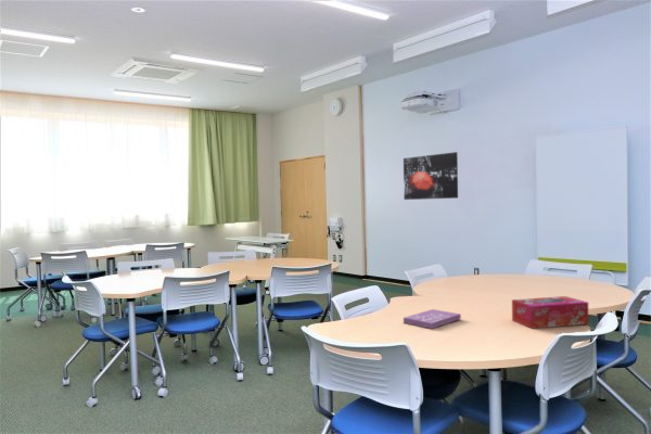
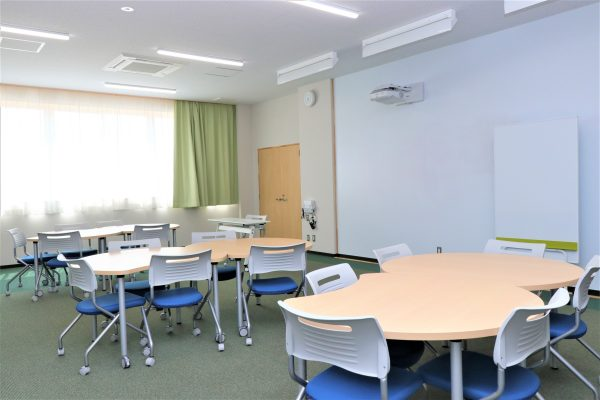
- tissue box (549, 311)
- book (432, 318)
- wall art (429, 177)
